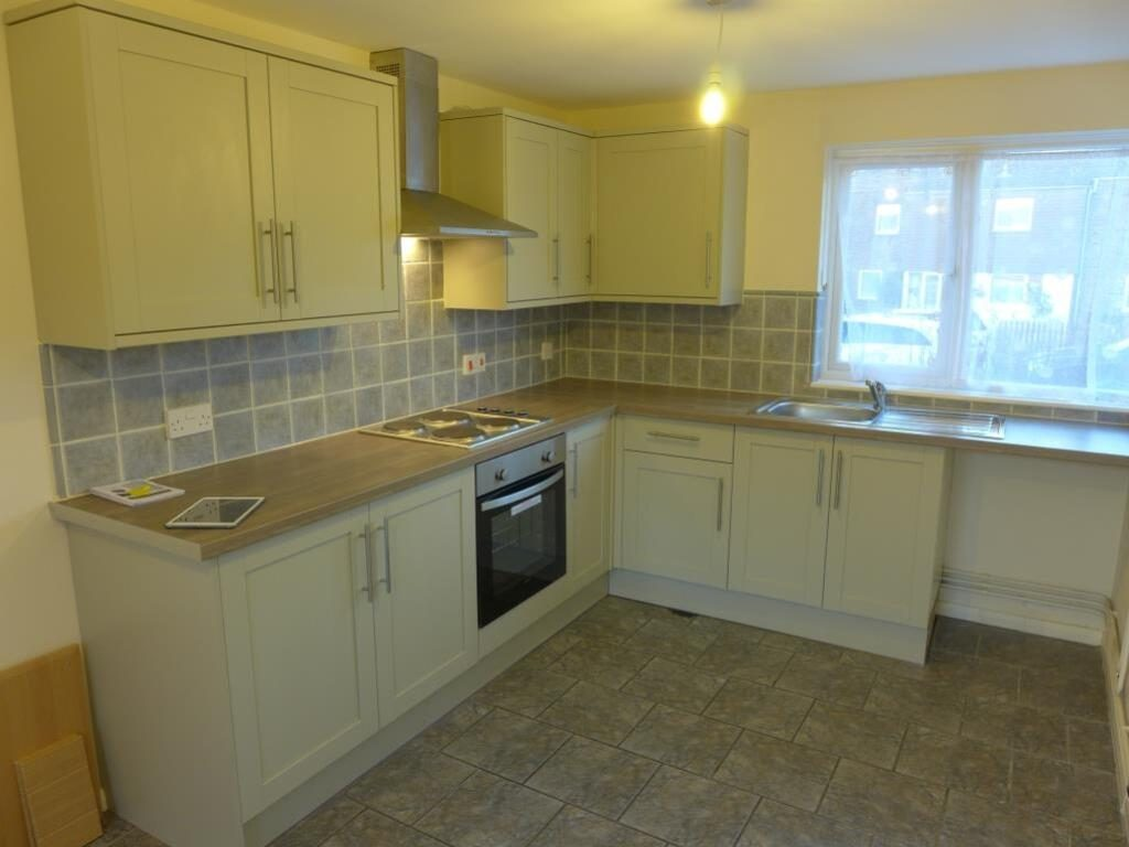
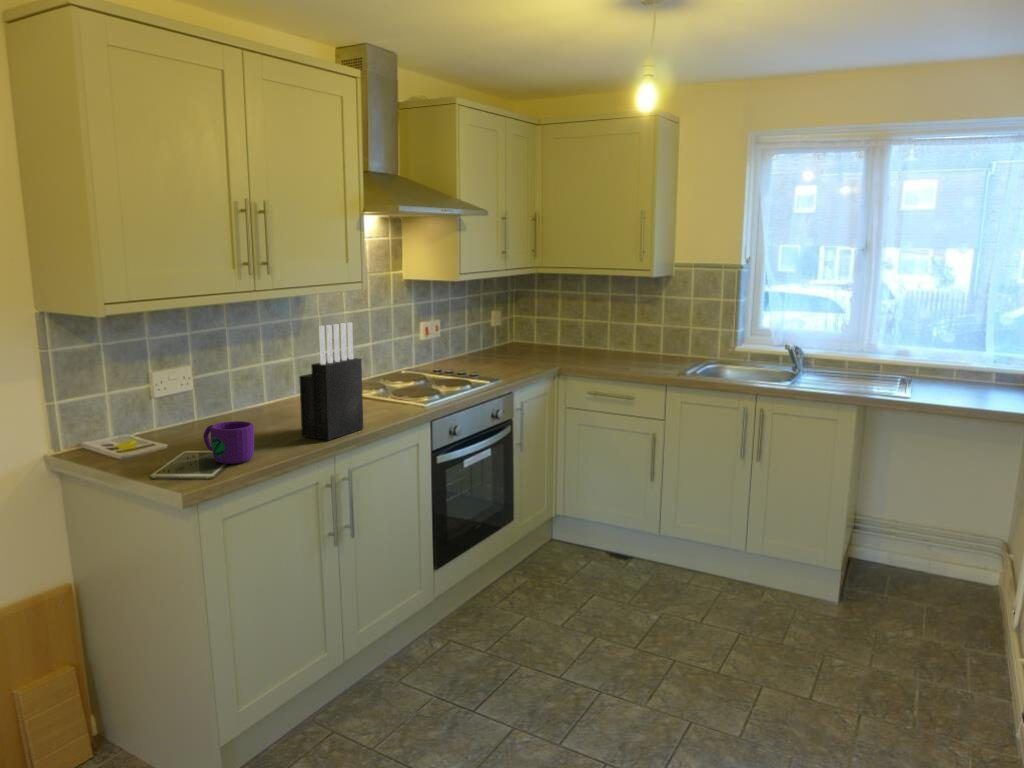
+ mug (225, 441)
+ knife block (328, 378)
